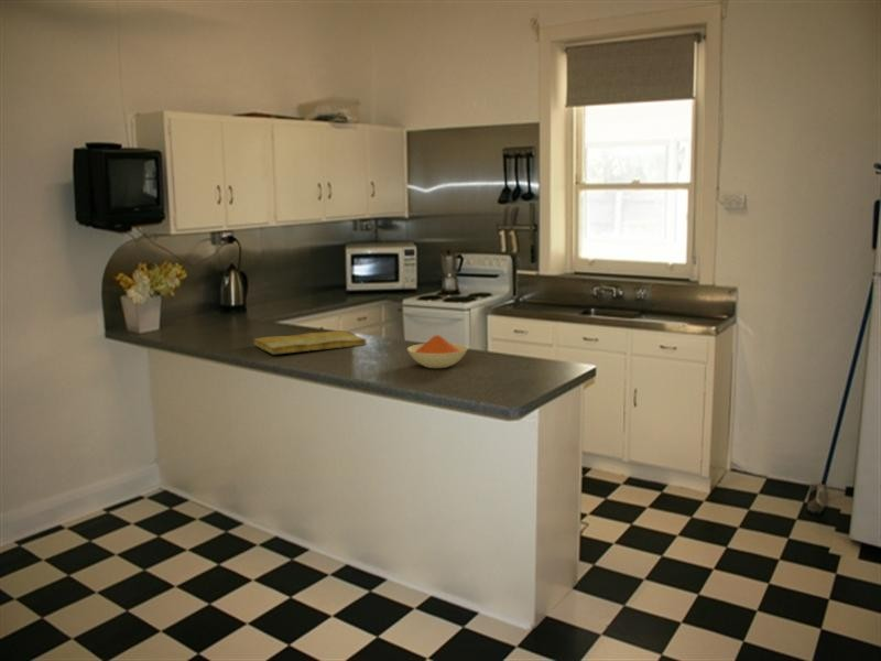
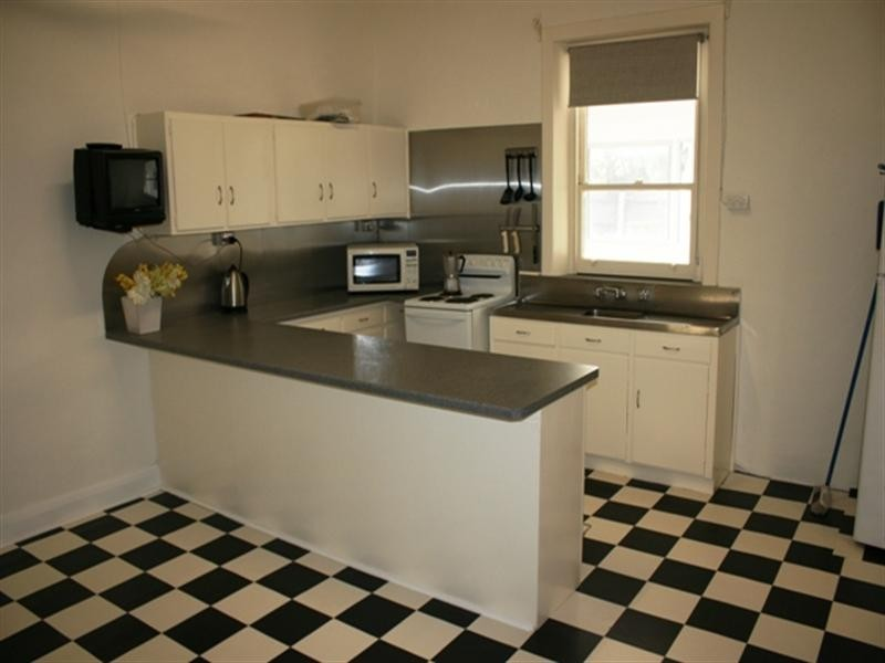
- bowl (437, 350)
- cutting board (309, 340)
